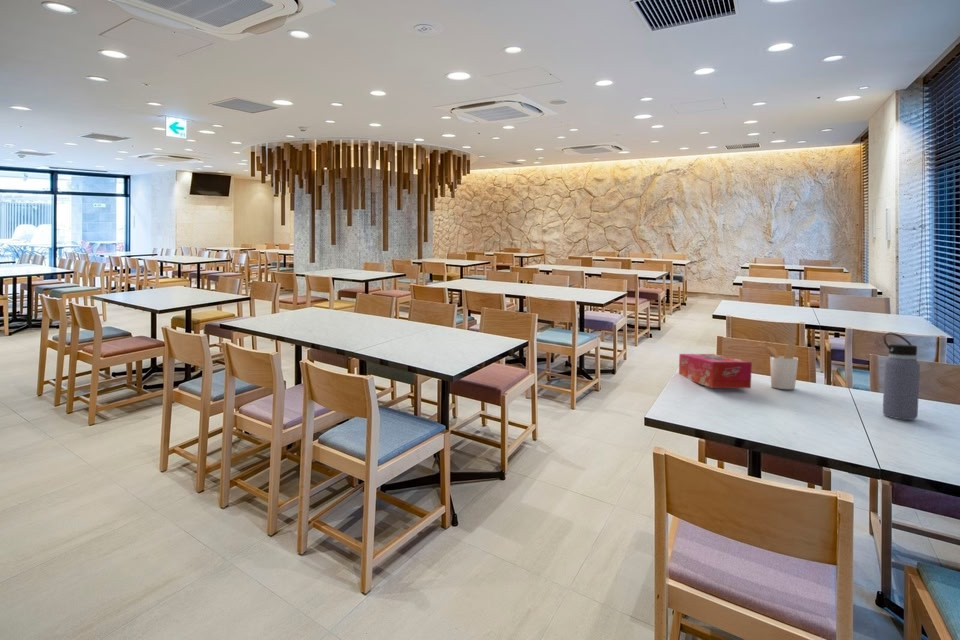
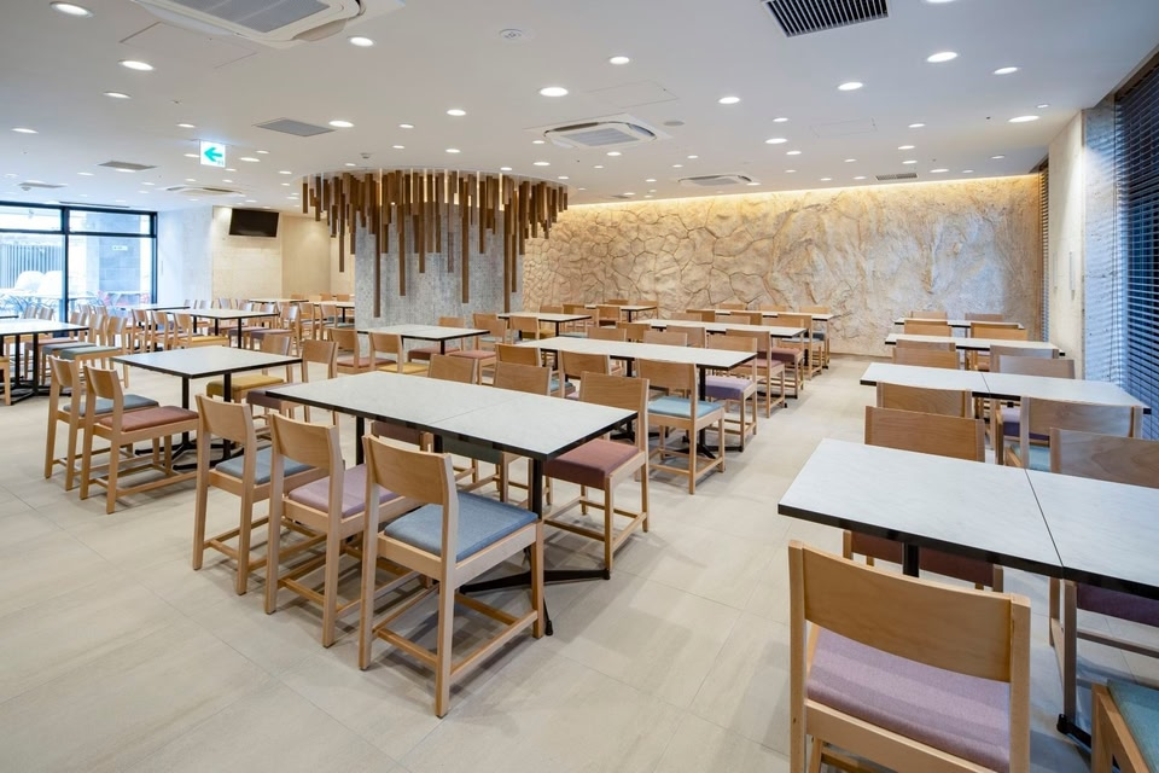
- water bottle (900, 375)
- tissue box (712, 369)
- utensil holder (777, 365)
